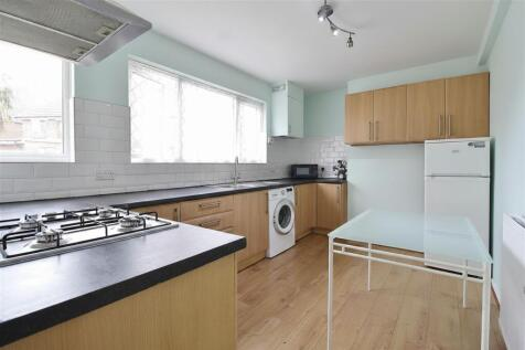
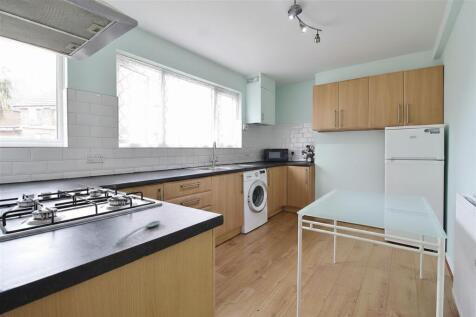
+ spoon (139, 229)
